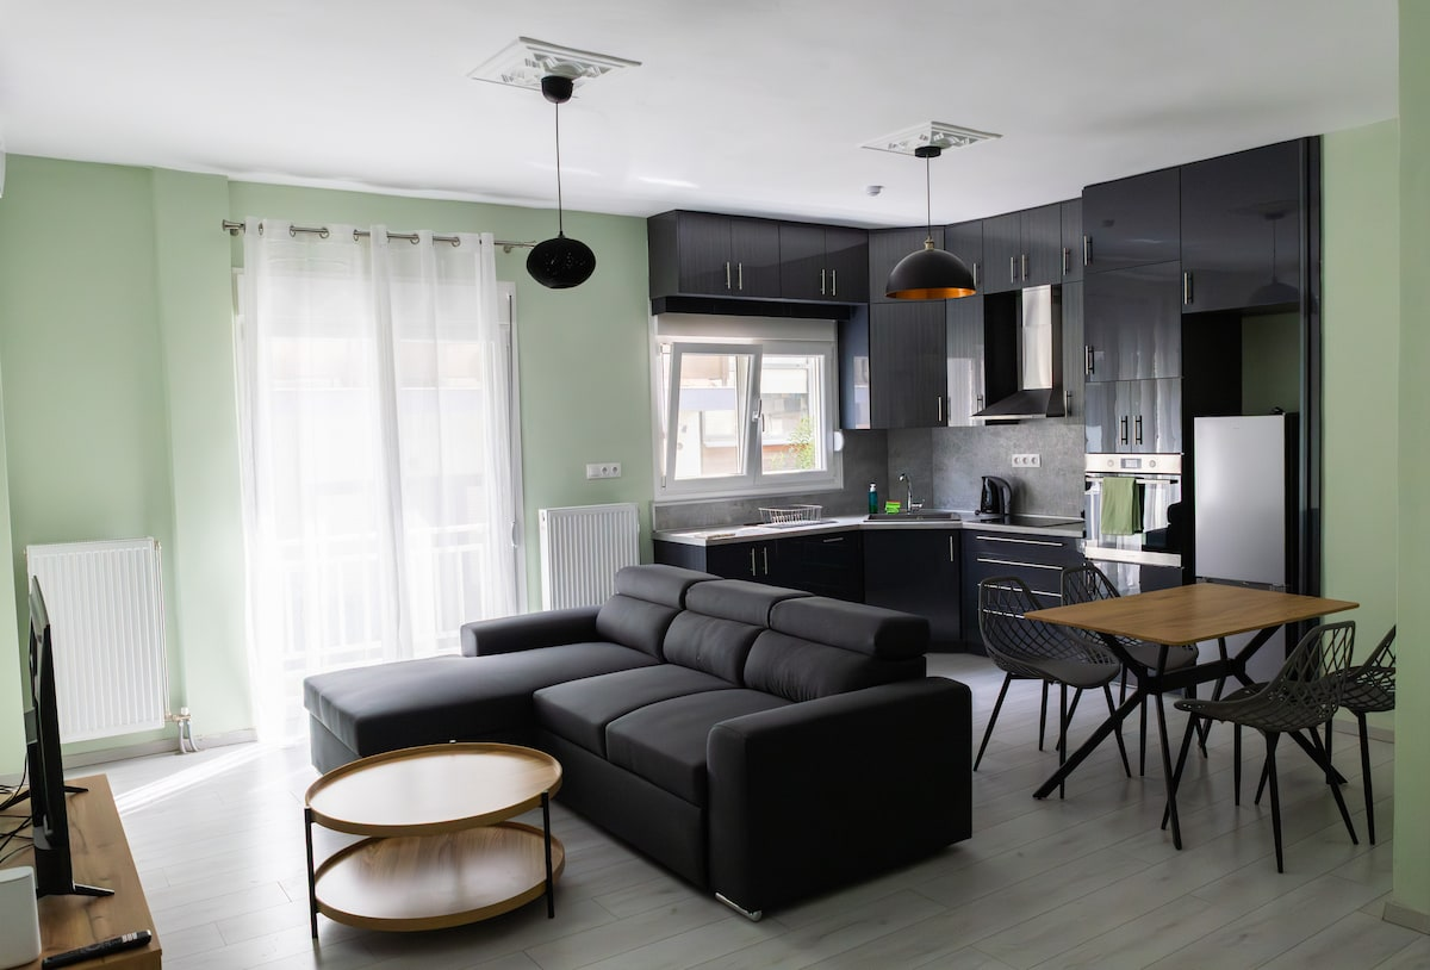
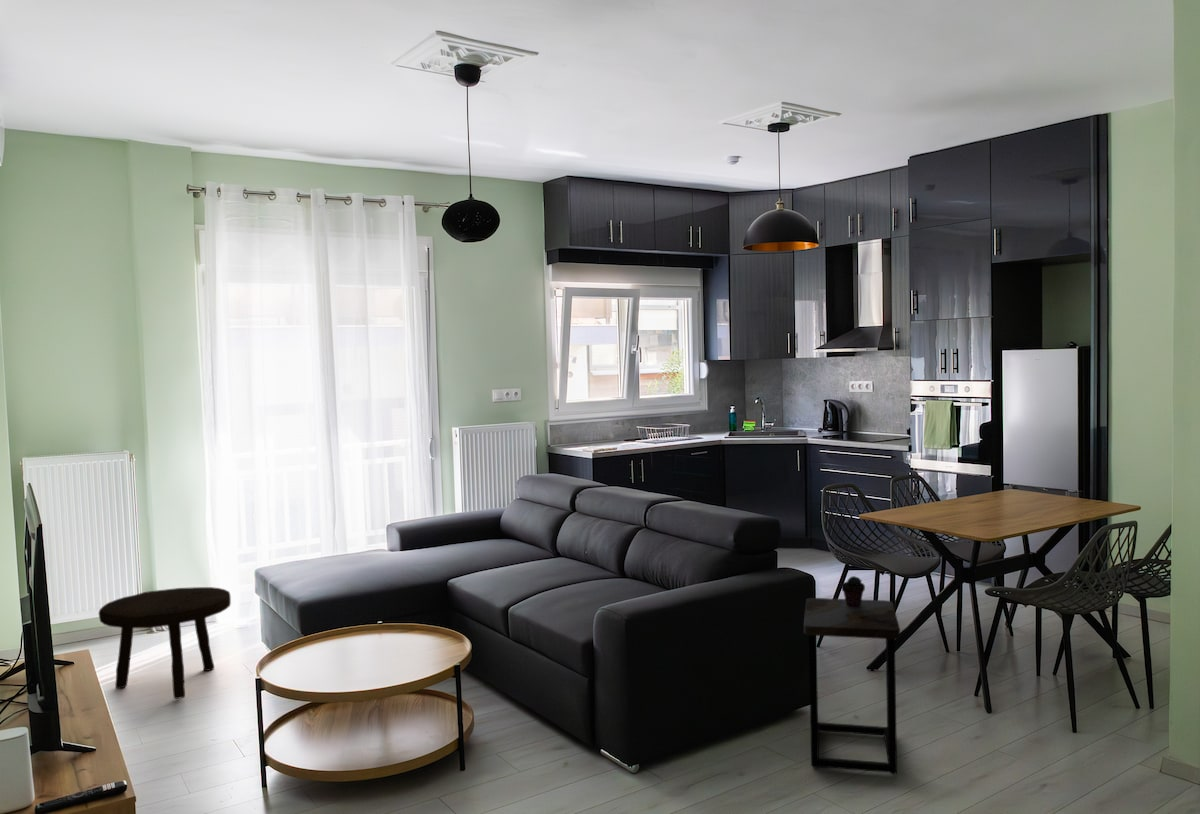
+ side table (816, 682)
+ footstool (170, 642)
+ potted succulent (853, 590)
